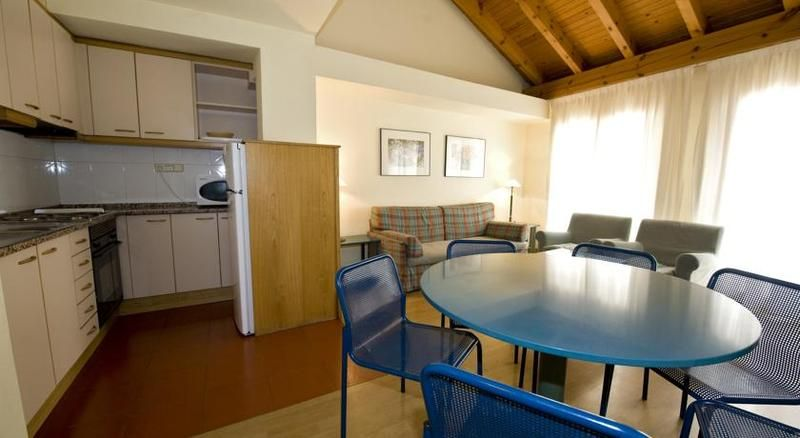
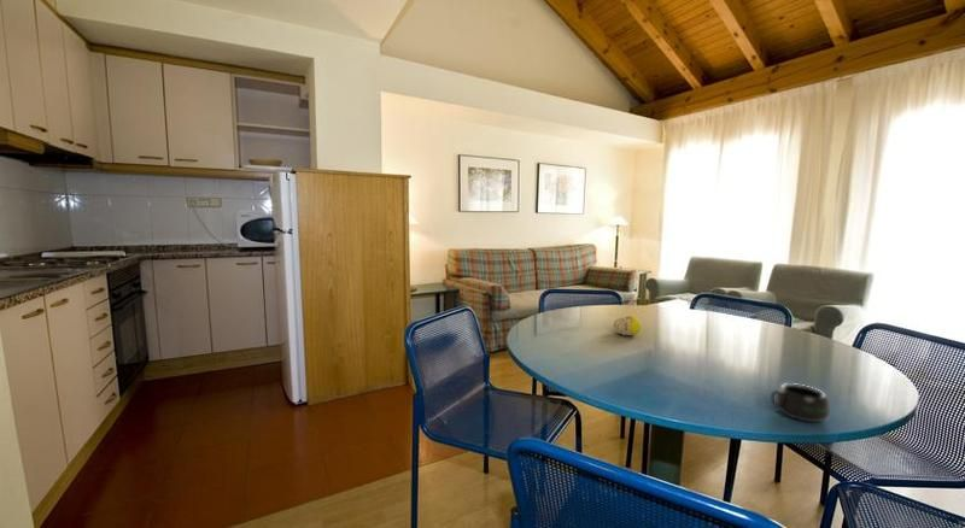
+ mug (796, 401)
+ fruit (626, 324)
